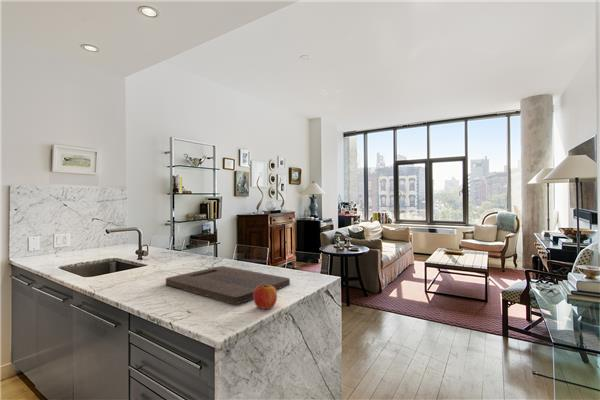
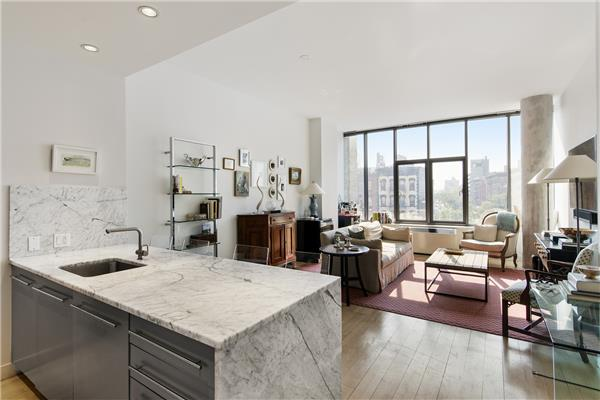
- cutting board (227, 281)
- fruit (265, 294)
